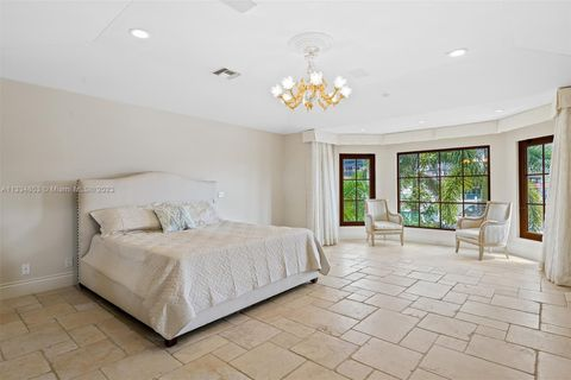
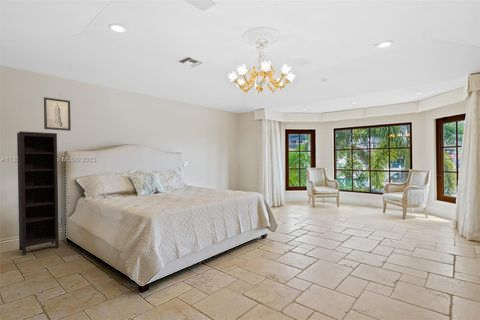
+ wall art (57, 114)
+ bookcase (38, 191)
